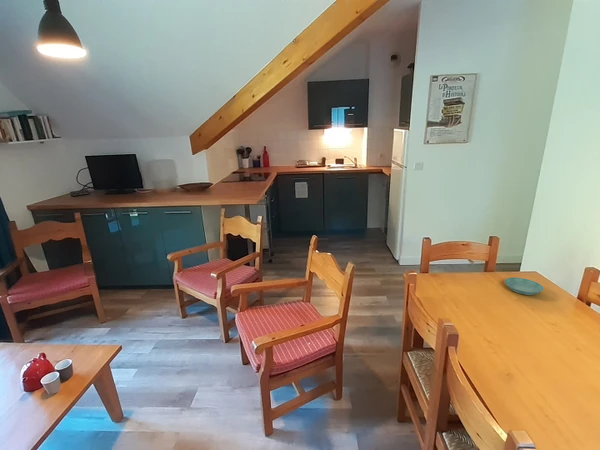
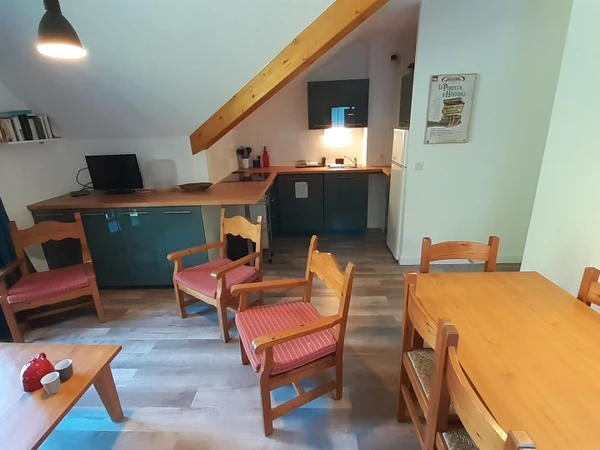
- saucer (523, 286)
